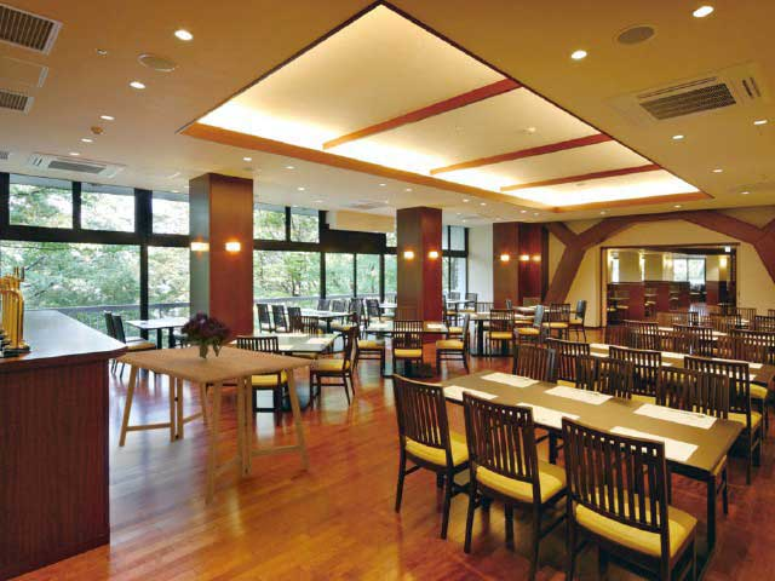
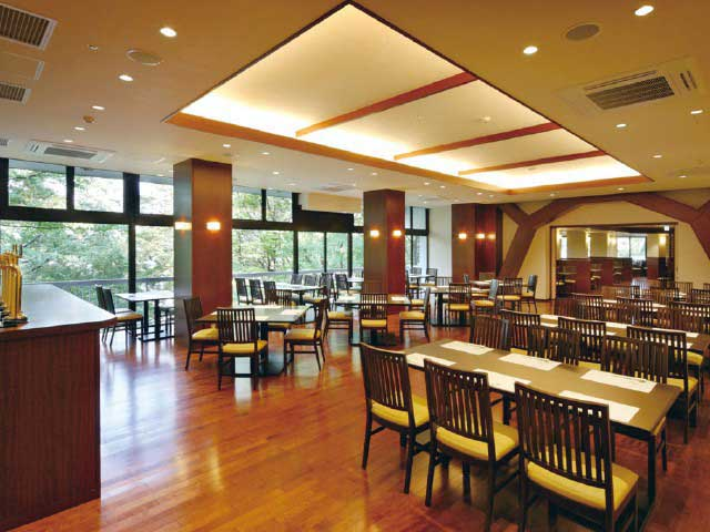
- dining table (206, 407)
- bouquet (203, 335)
